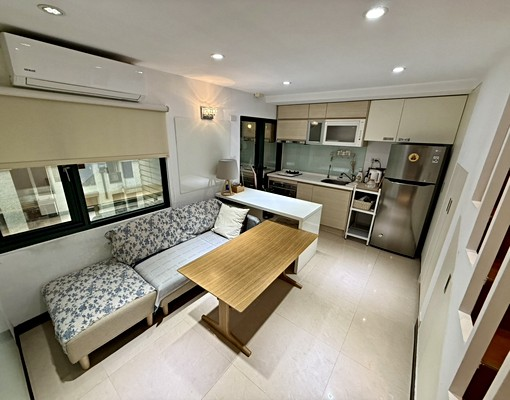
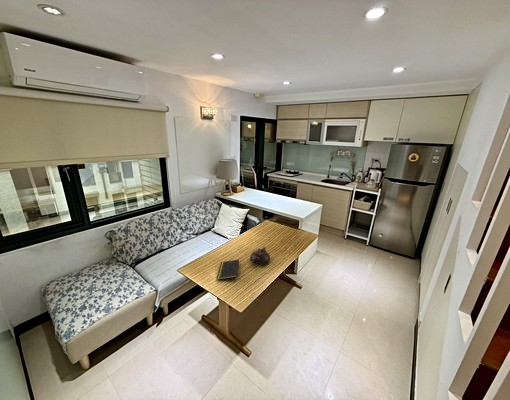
+ teapot (260, 254)
+ notepad (228, 269)
